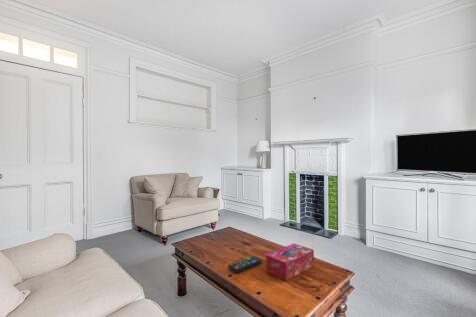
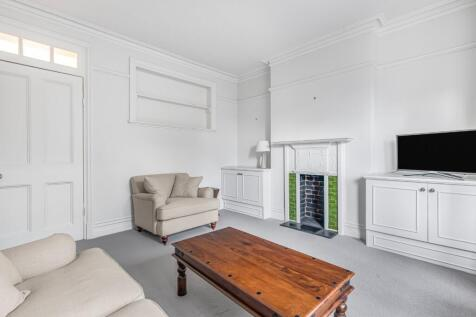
- remote control (245, 263)
- tissue box (290, 260)
